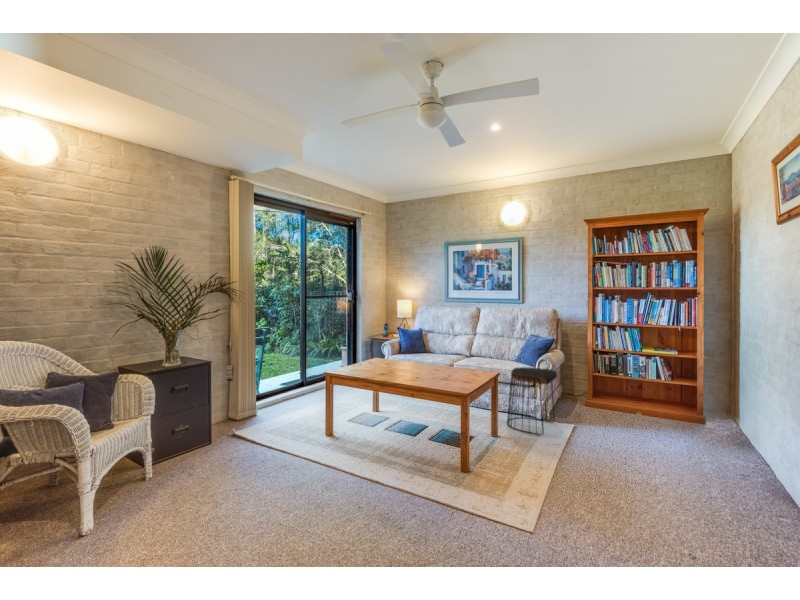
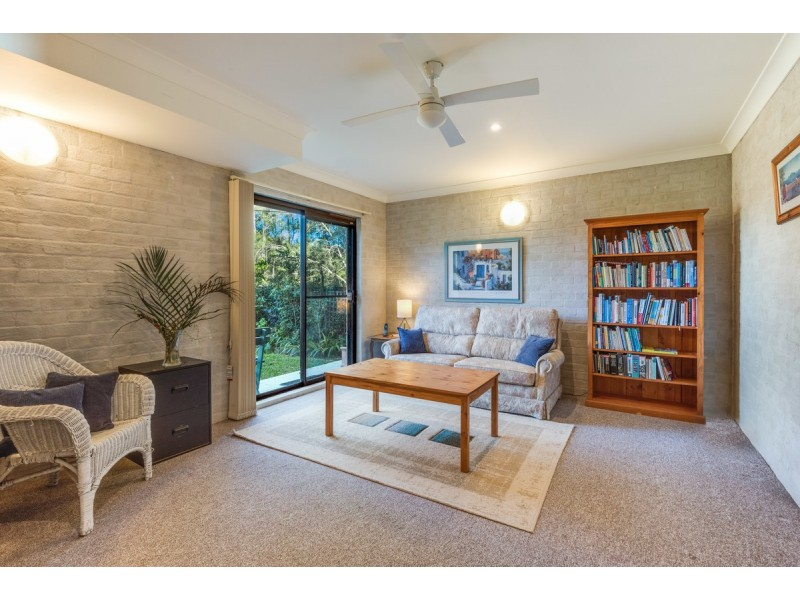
- stool (528, 397)
